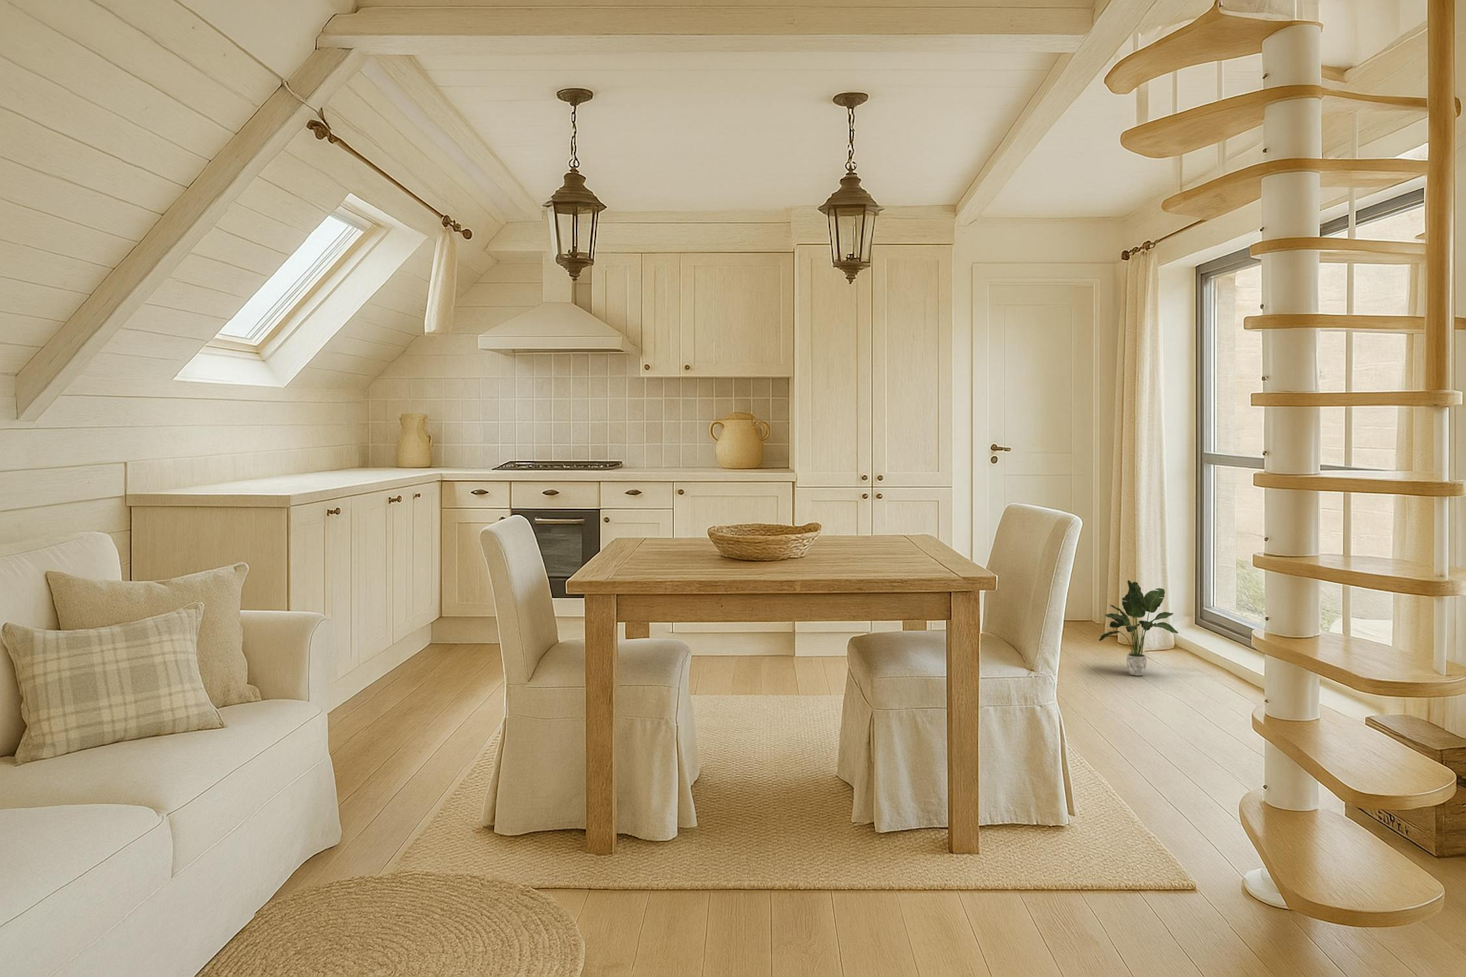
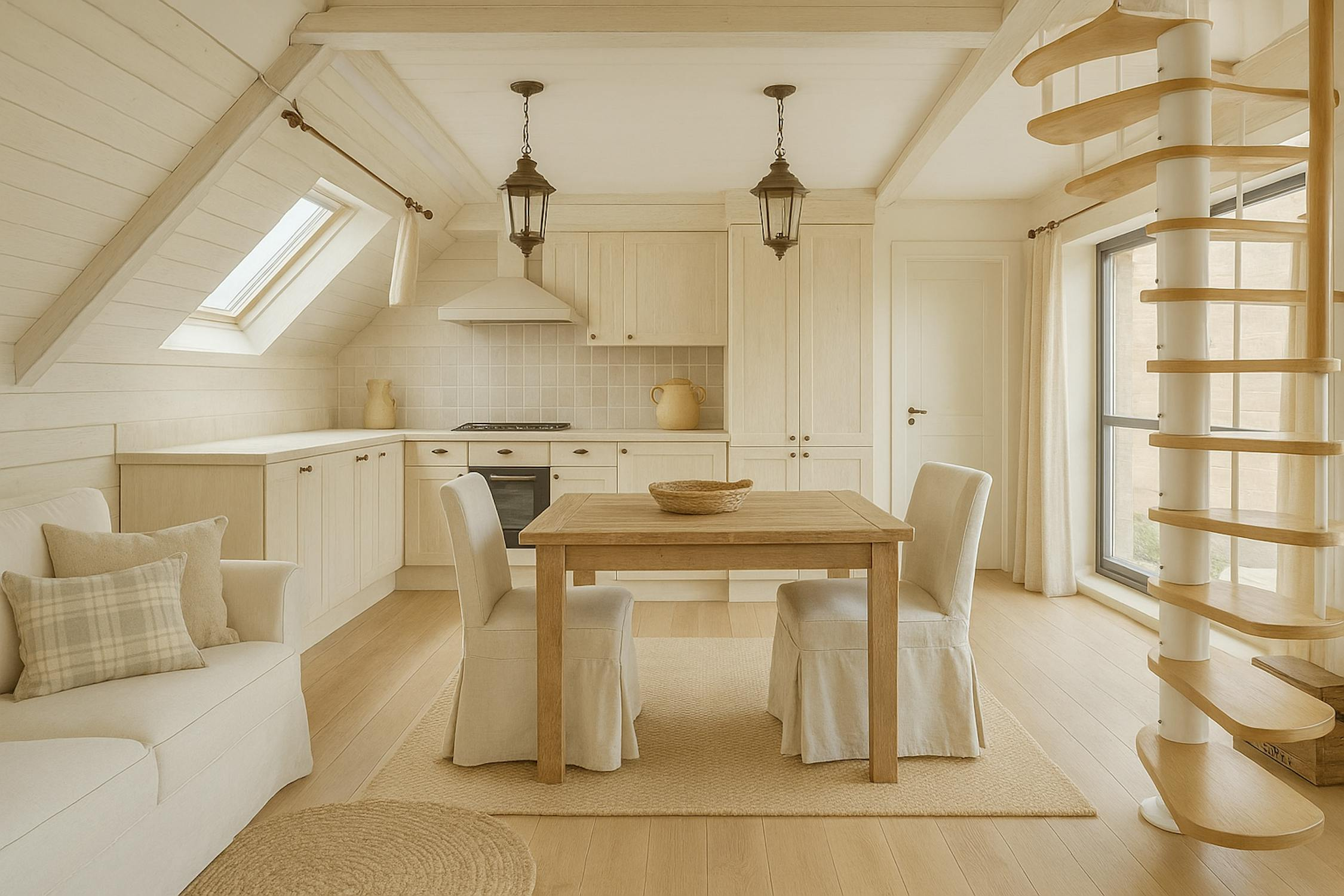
- potted plant (1139, 625)
